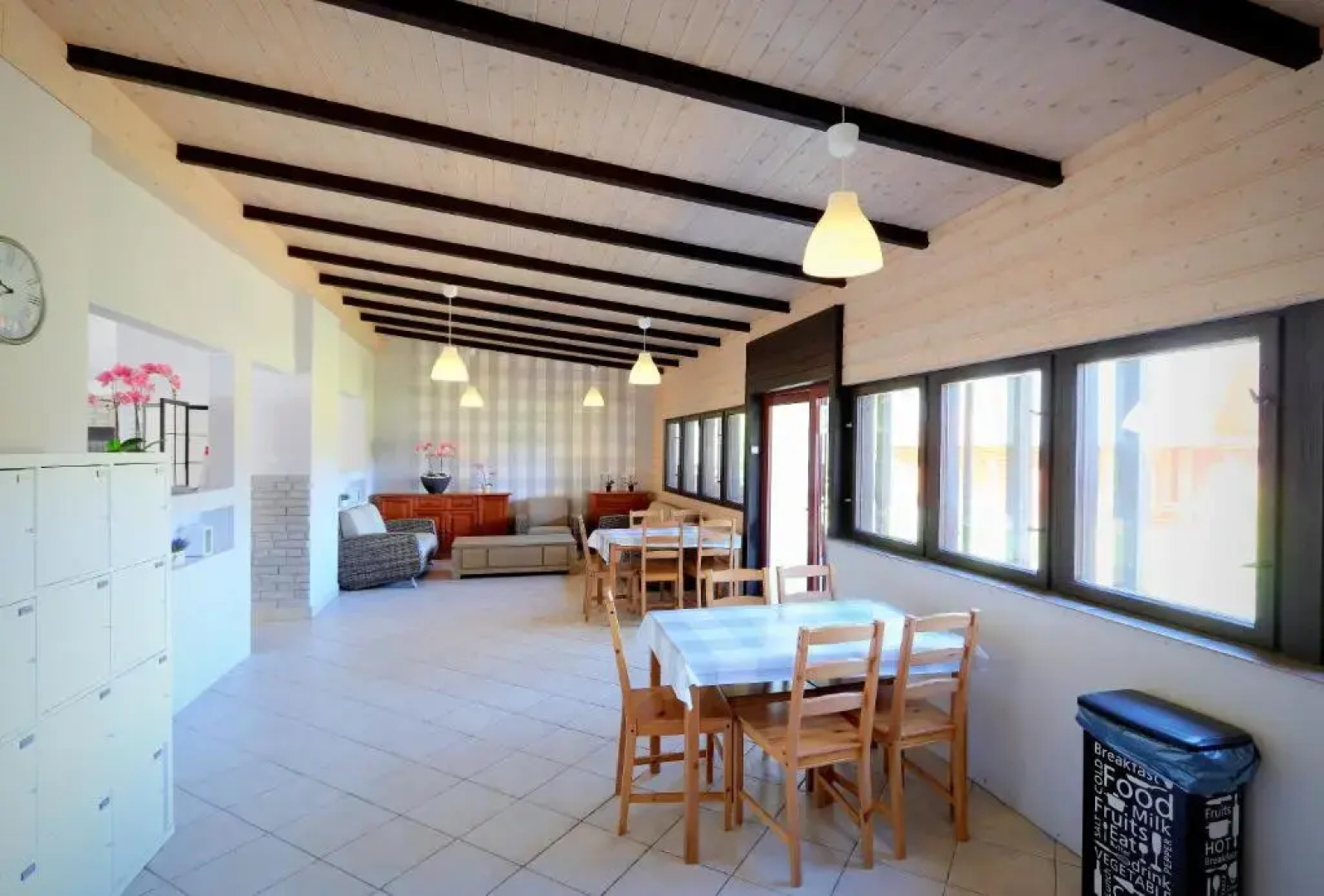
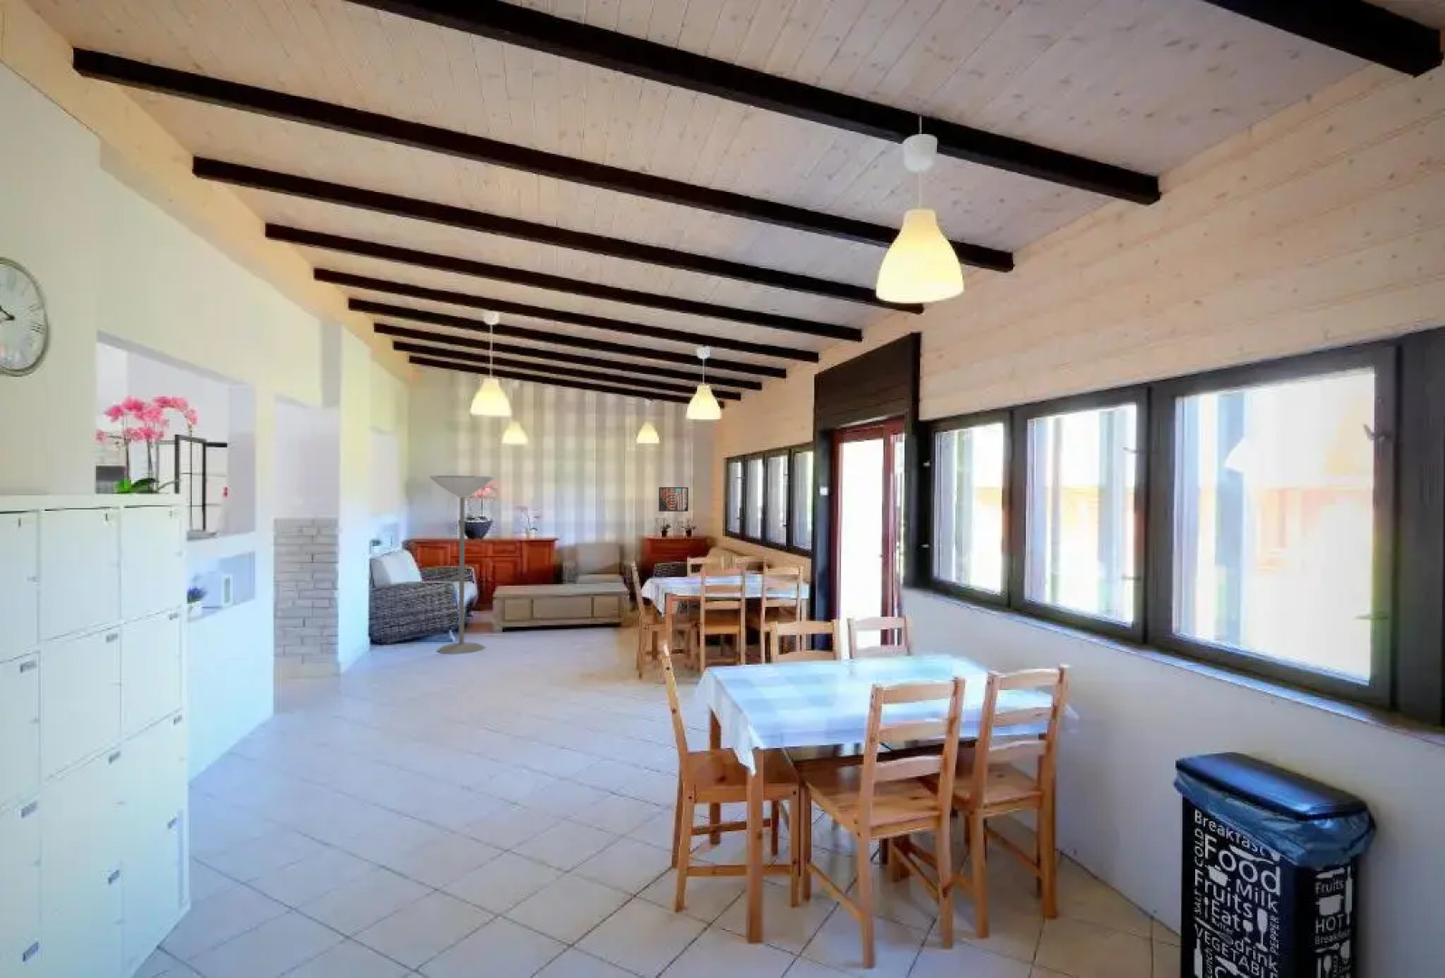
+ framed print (673, 499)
+ floor lamp (462, 562)
